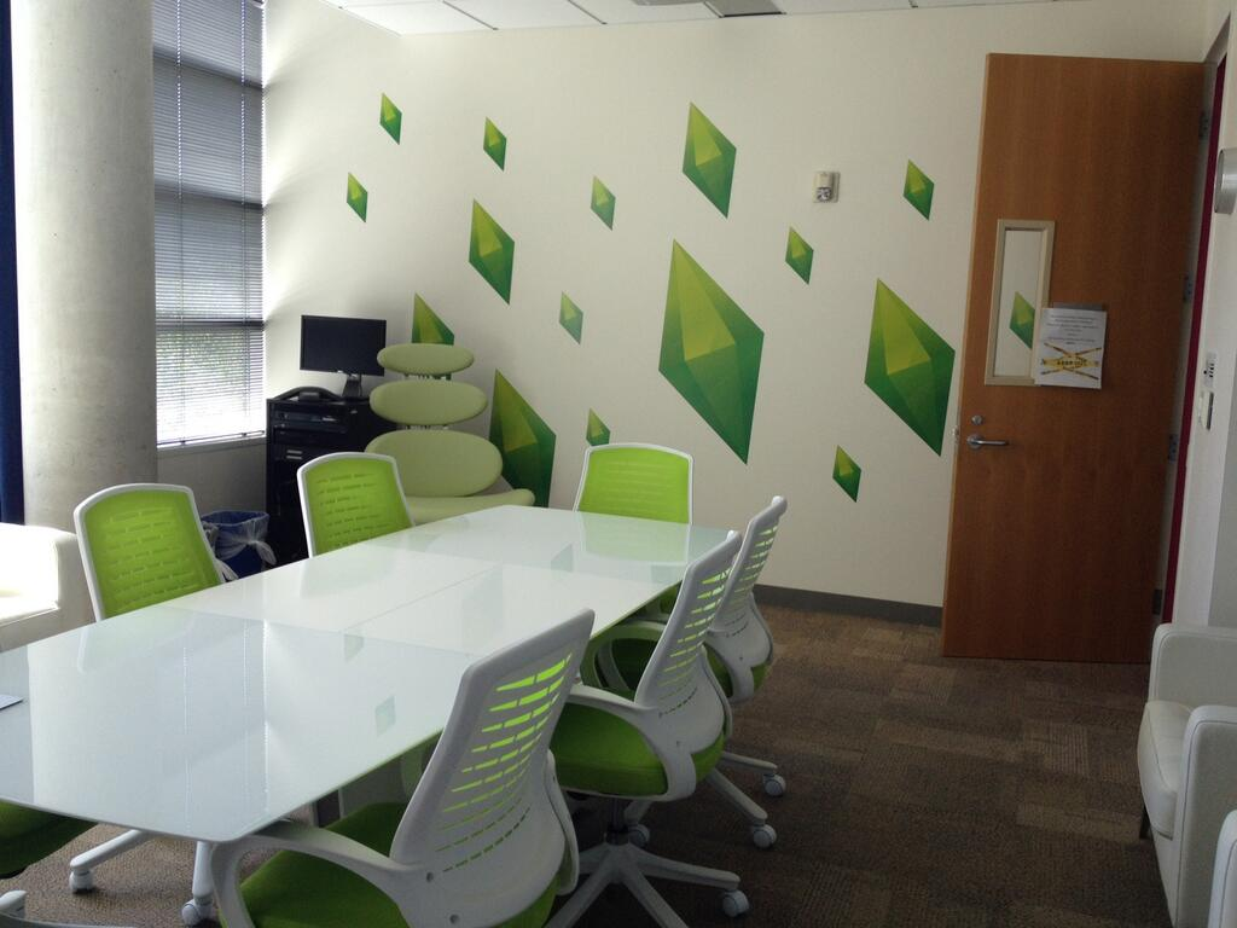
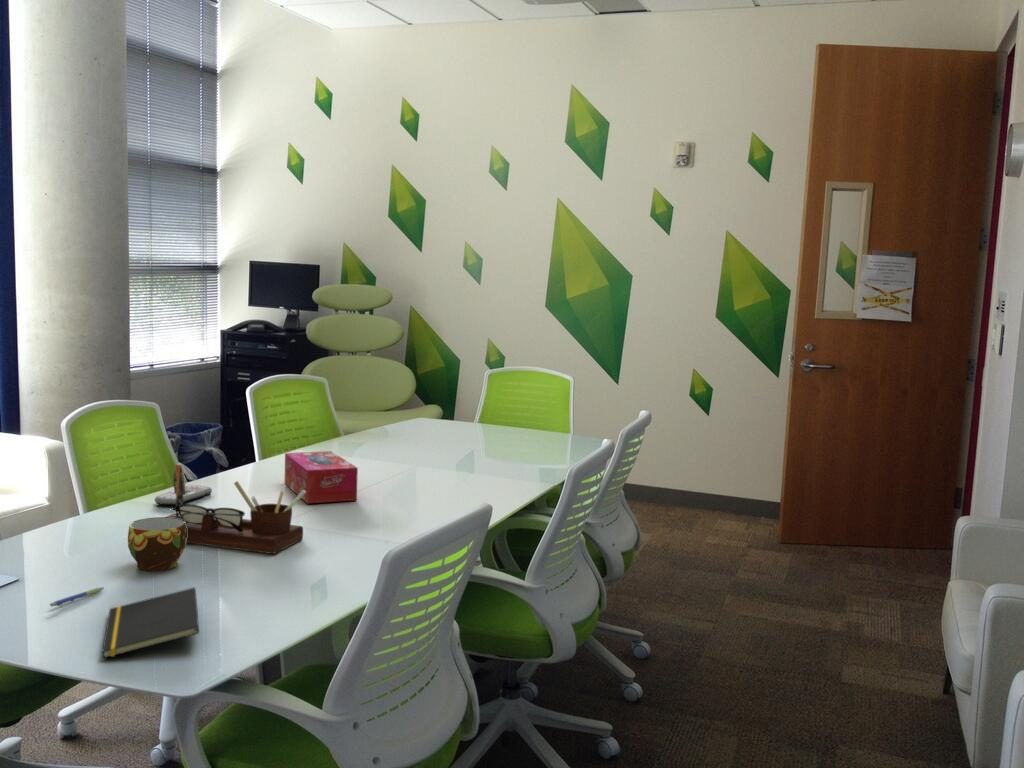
+ remote control (183, 495)
+ pen (78, 596)
+ notepad (152, 620)
+ desk organizer (229, 508)
+ cup (158, 543)
+ tissue box (319, 475)
